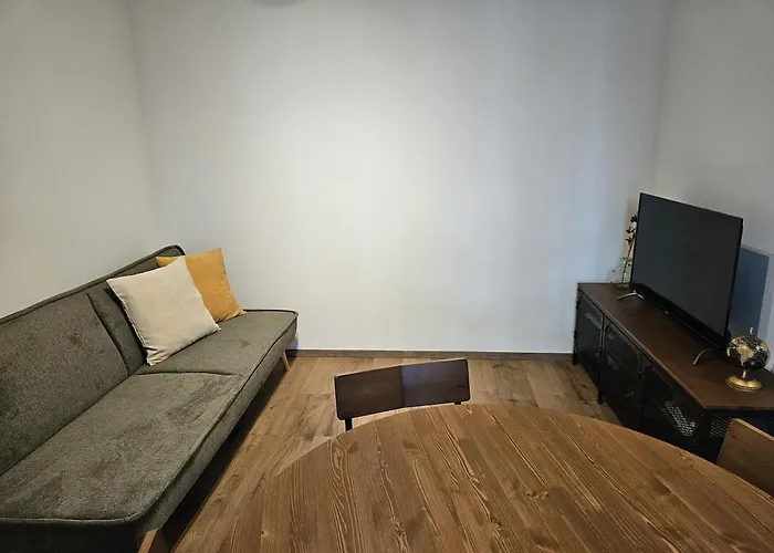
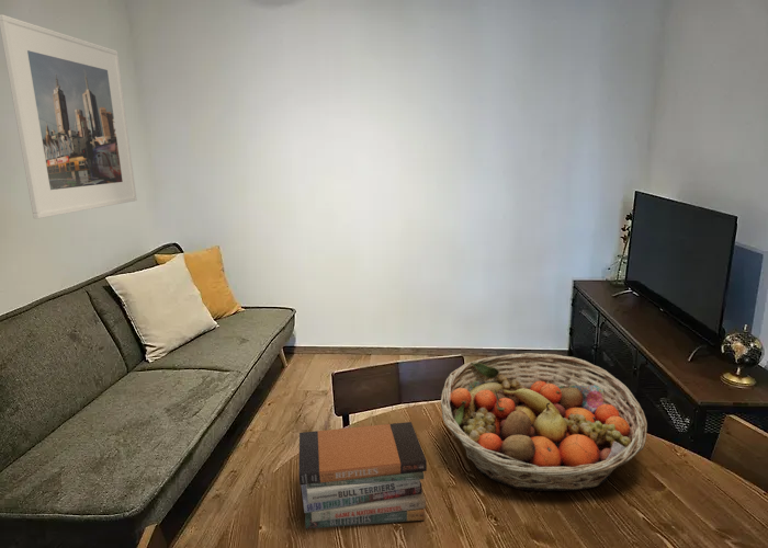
+ book stack (360, 473)
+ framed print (80, 125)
+ fruit basket (538, 419)
